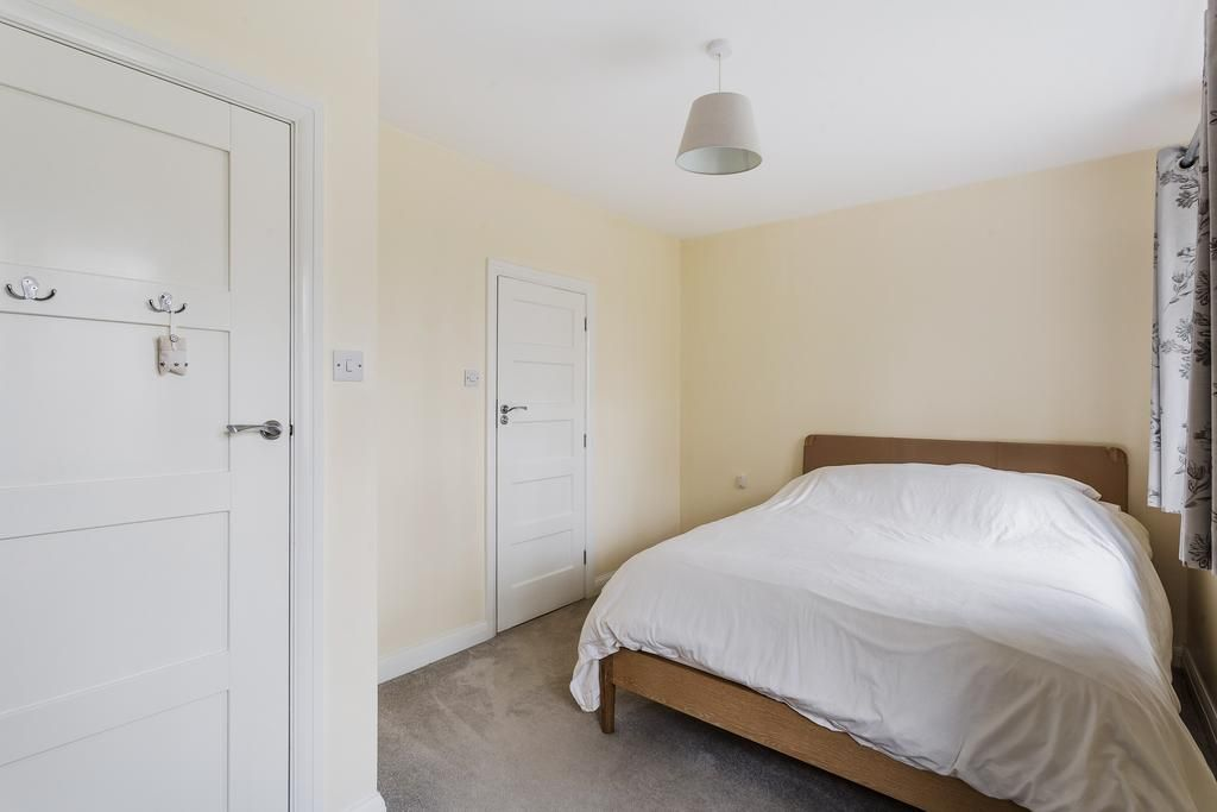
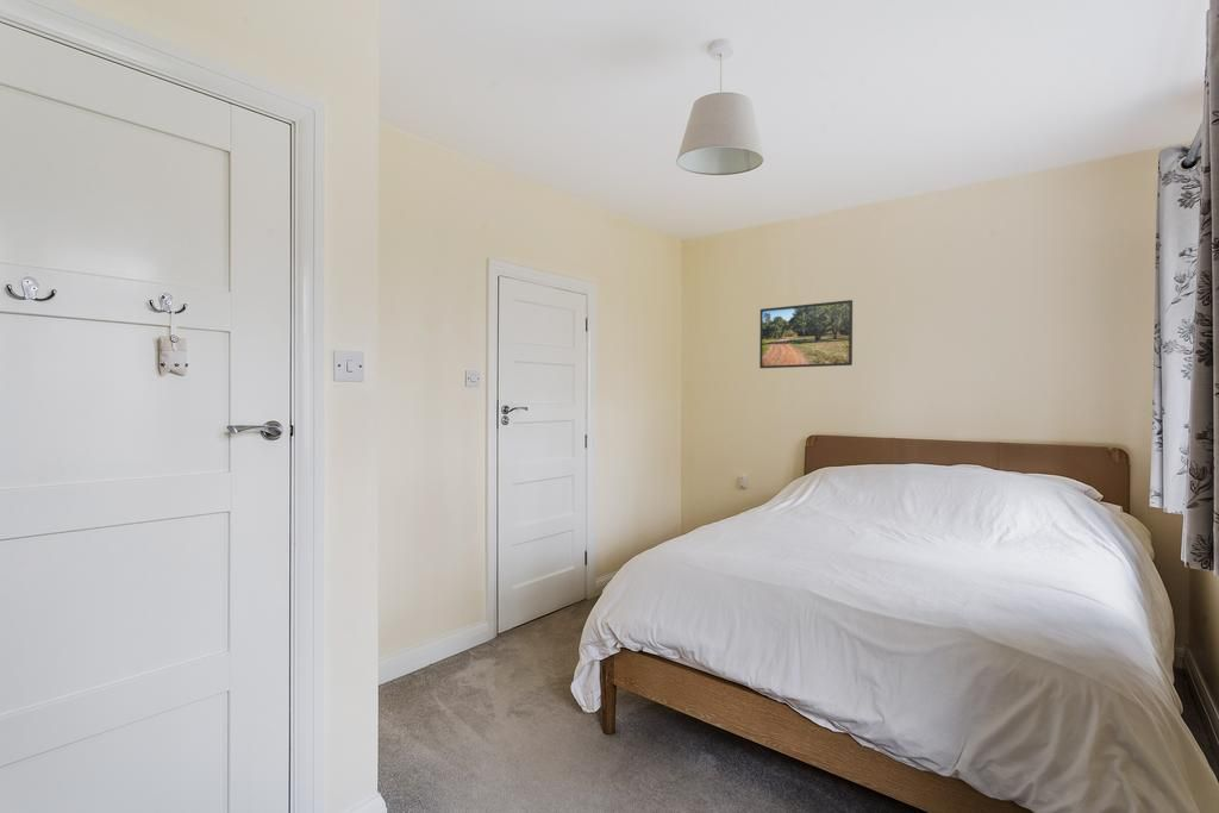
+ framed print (804, 336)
